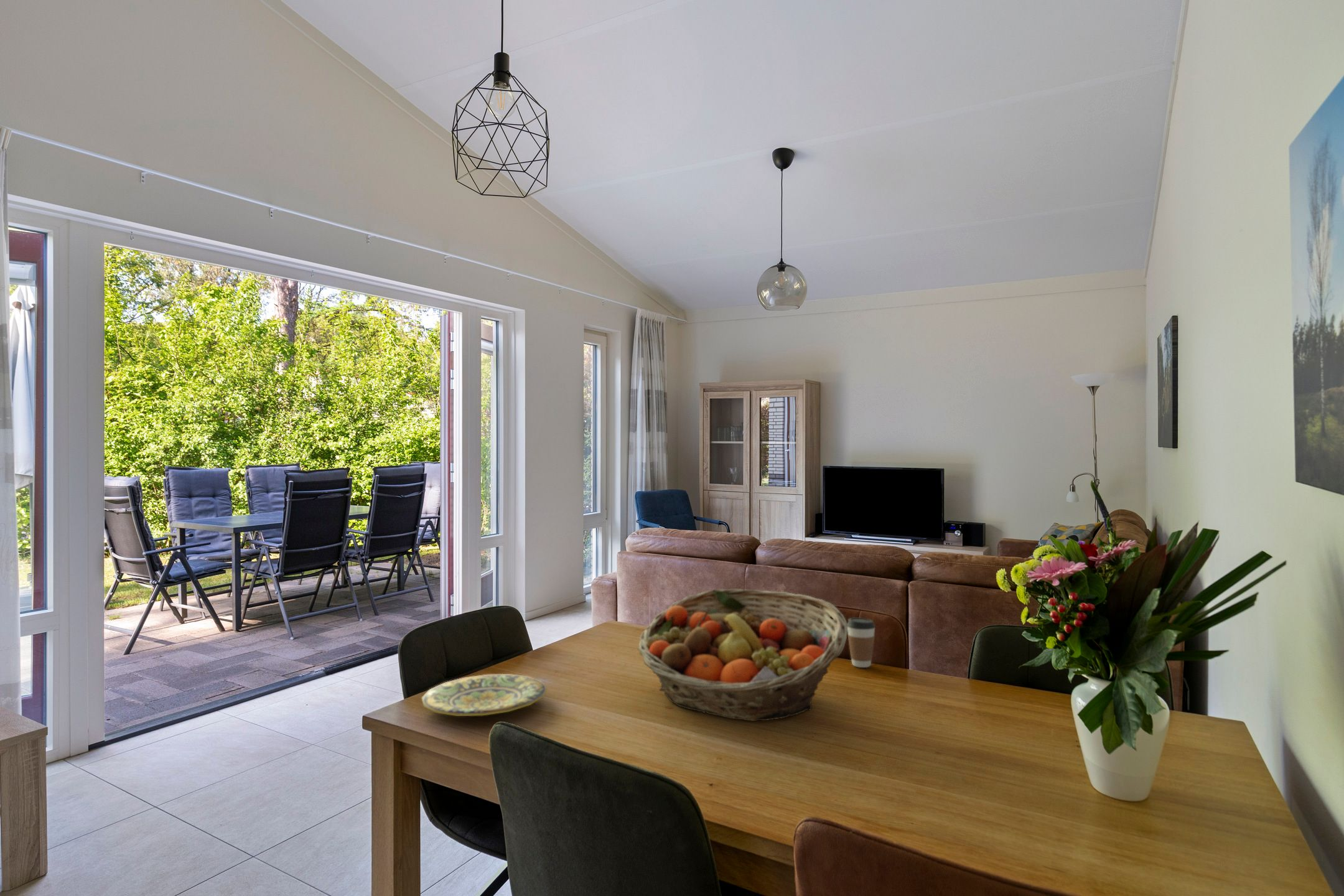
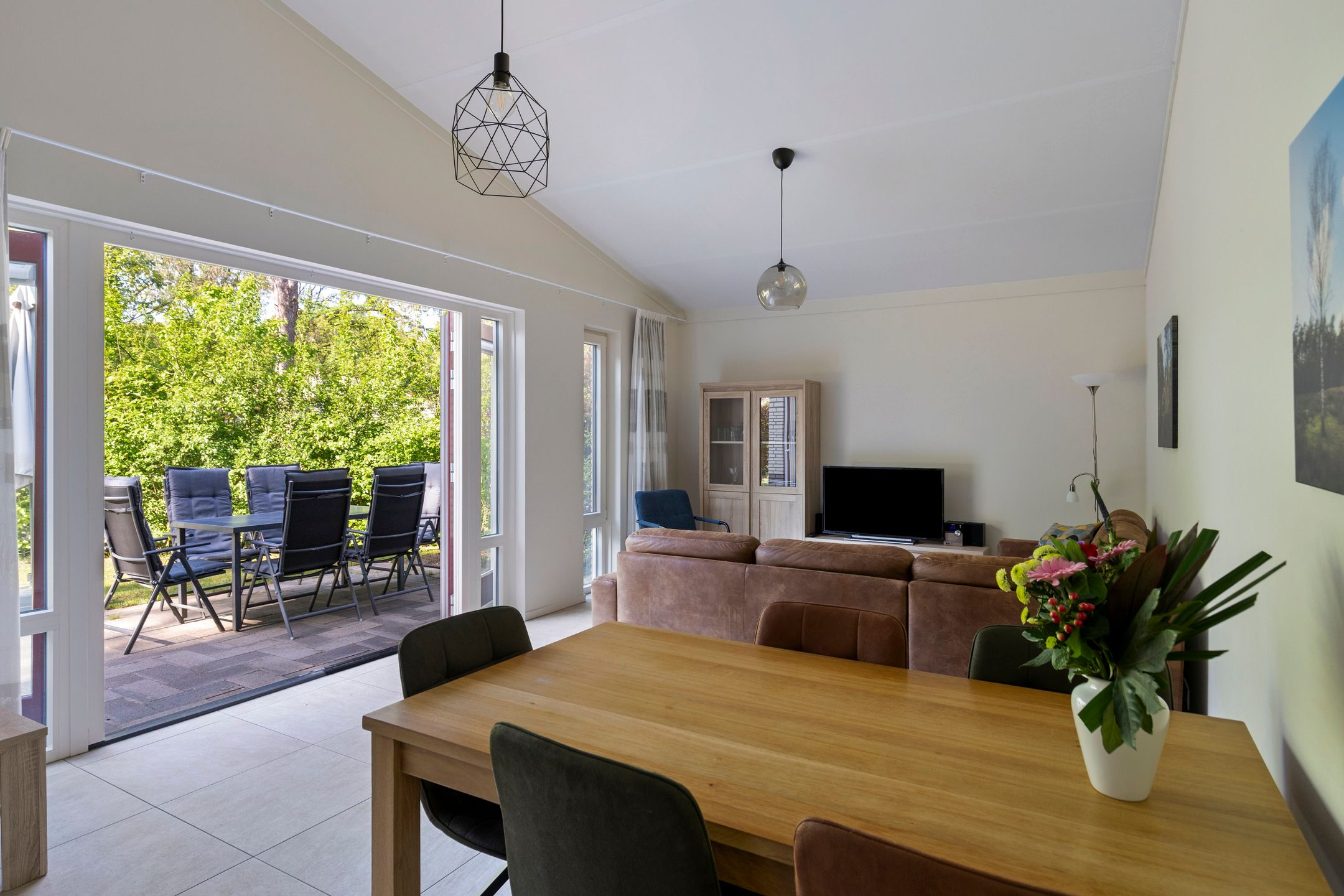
- coffee cup (861, 642)
- plate (485, 699)
- fruit basket (740, 648)
